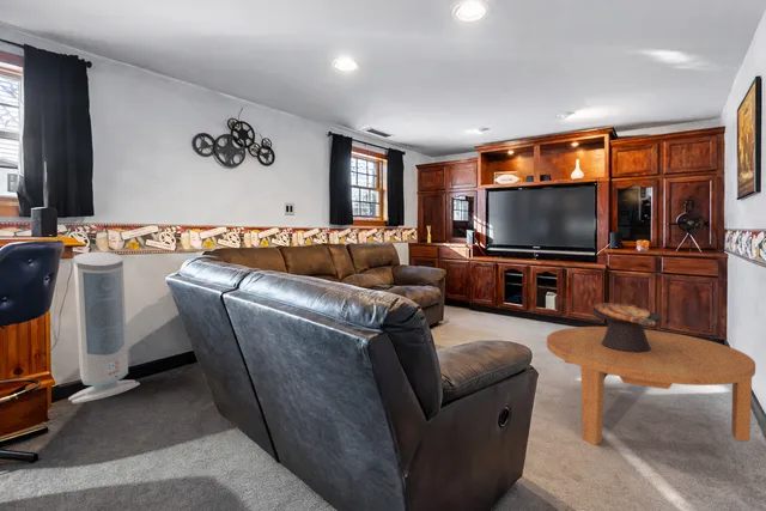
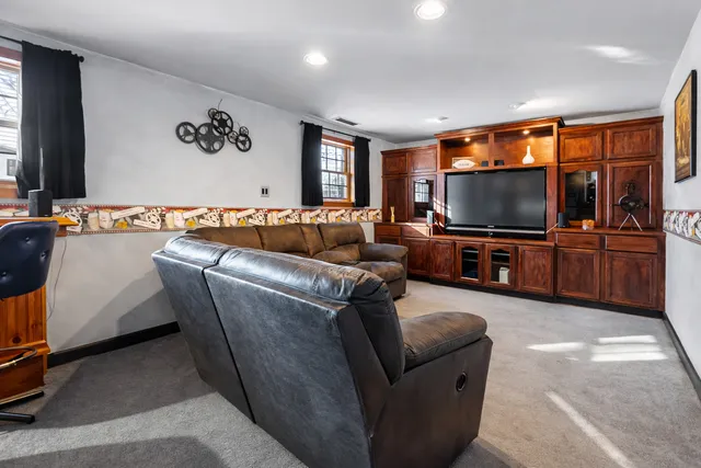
- coffee table (637, 382)
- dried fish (625, 328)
- air purifier (102, 322)
